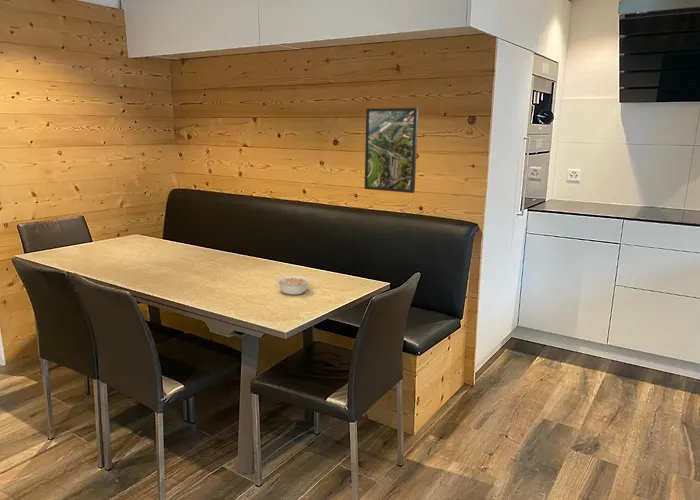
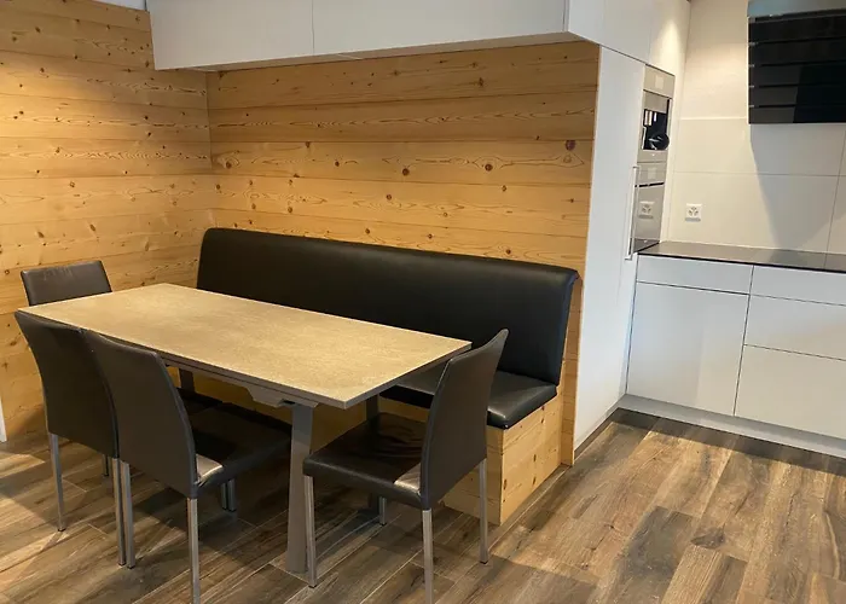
- legume (294, 284)
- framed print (390, 150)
